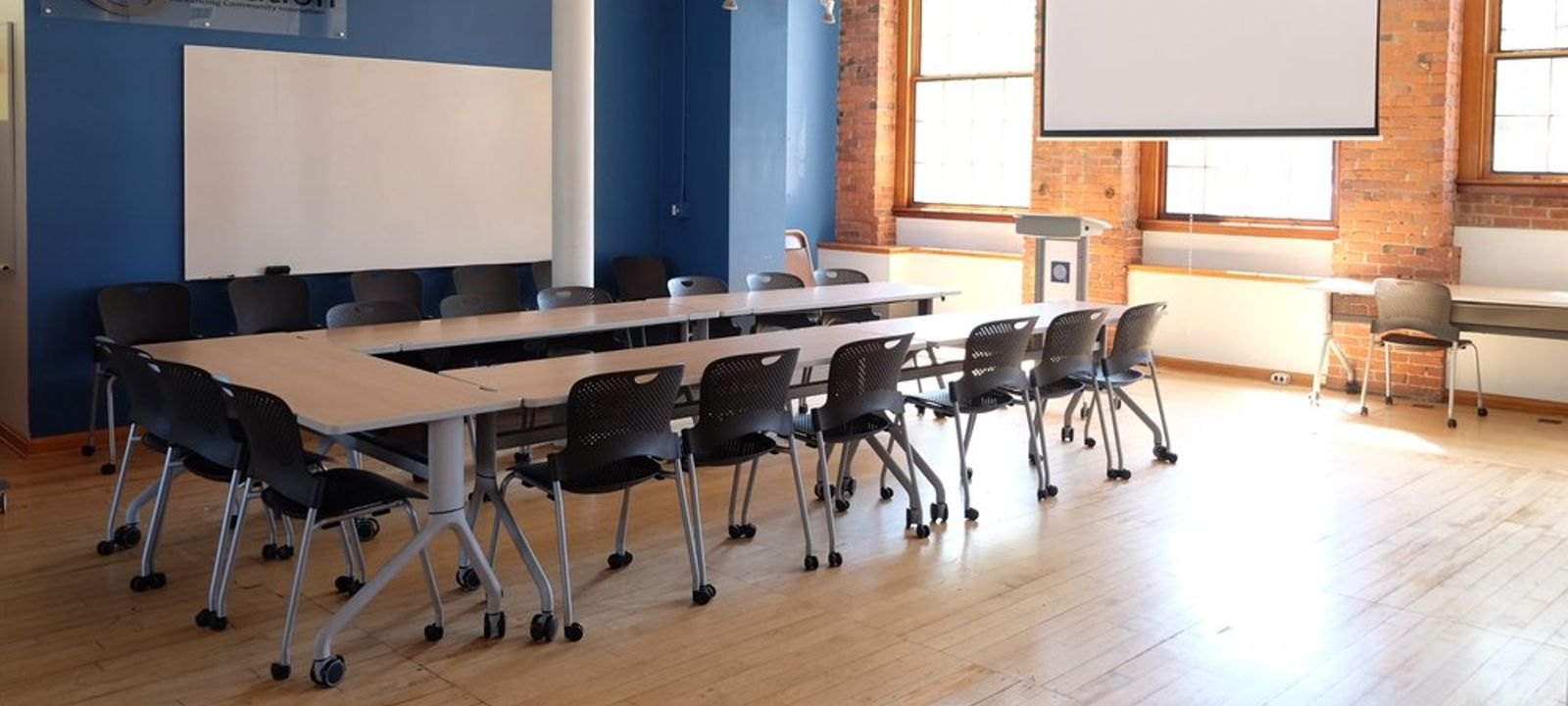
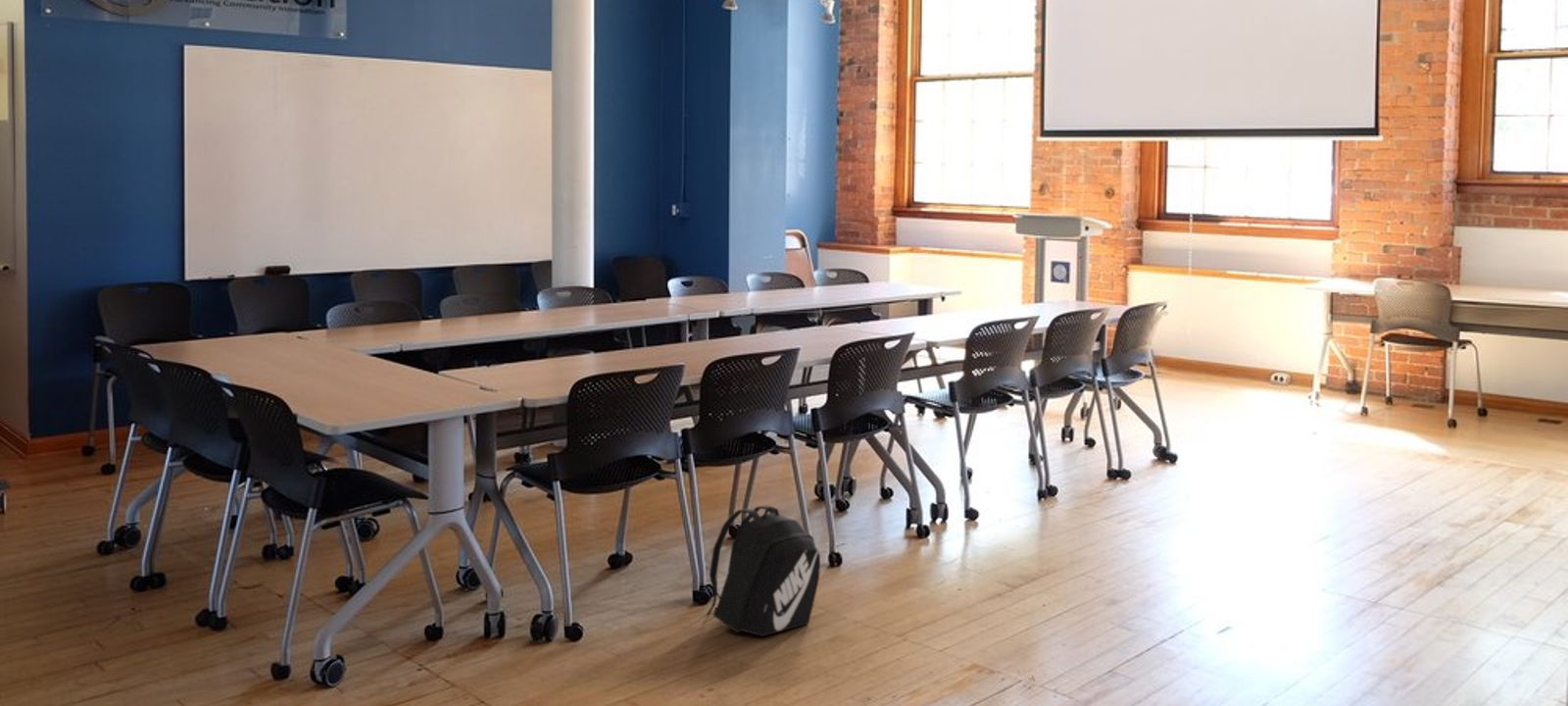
+ backpack (760, 564)
